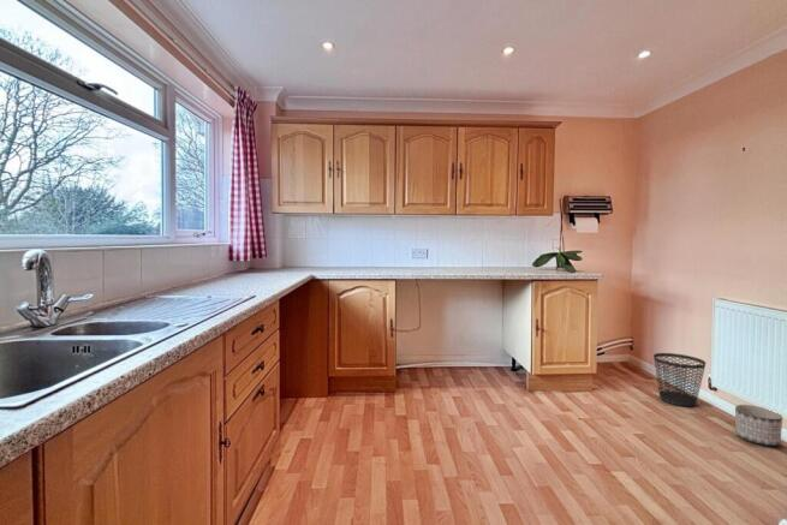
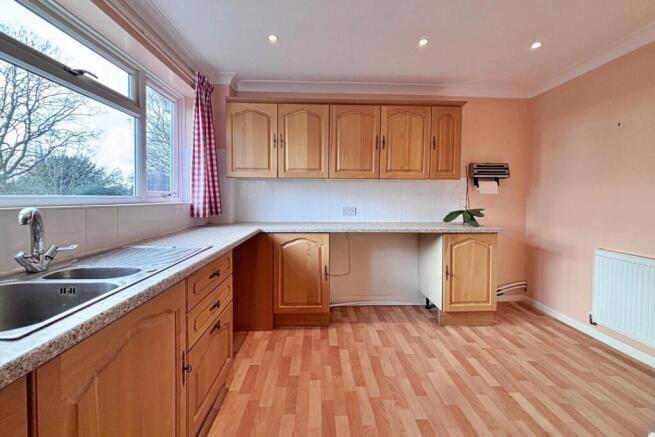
- wastebasket (678, 380)
- planter (757, 425)
